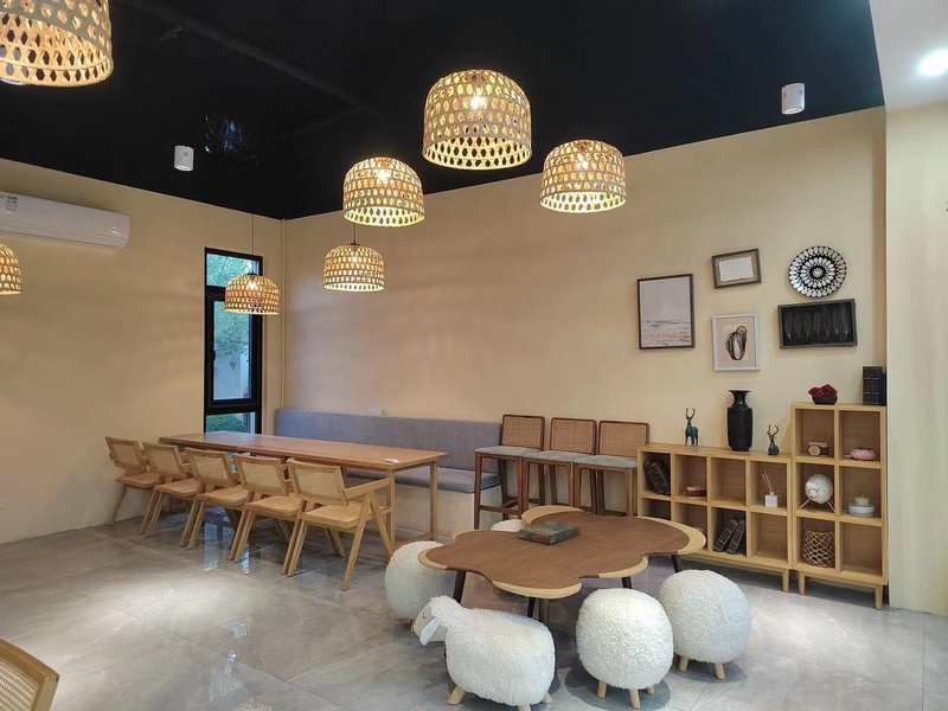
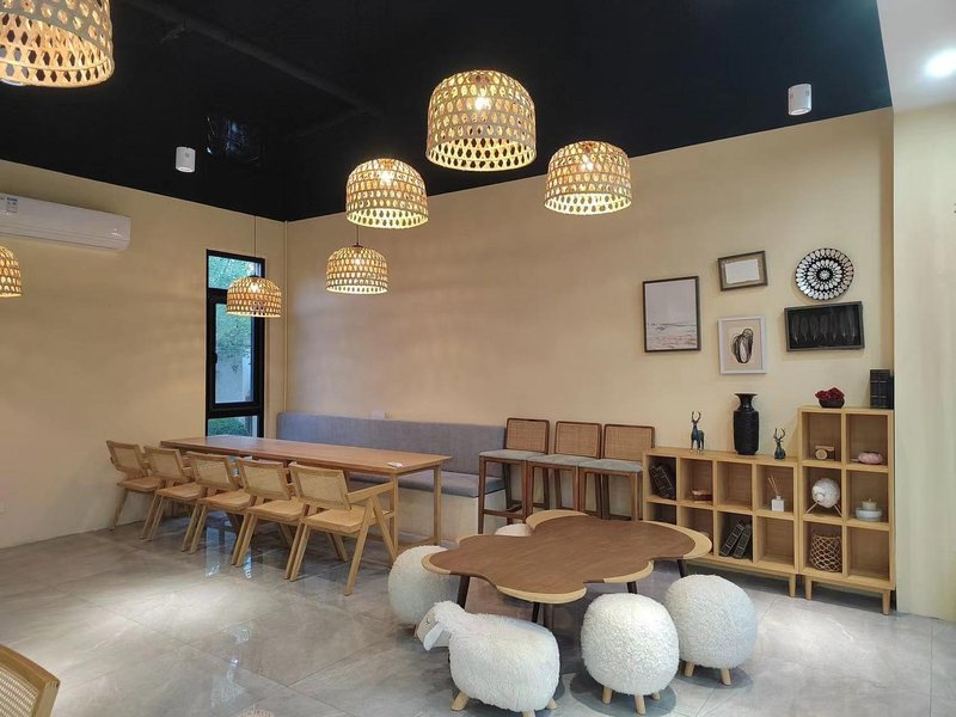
- board game (549, 531)
